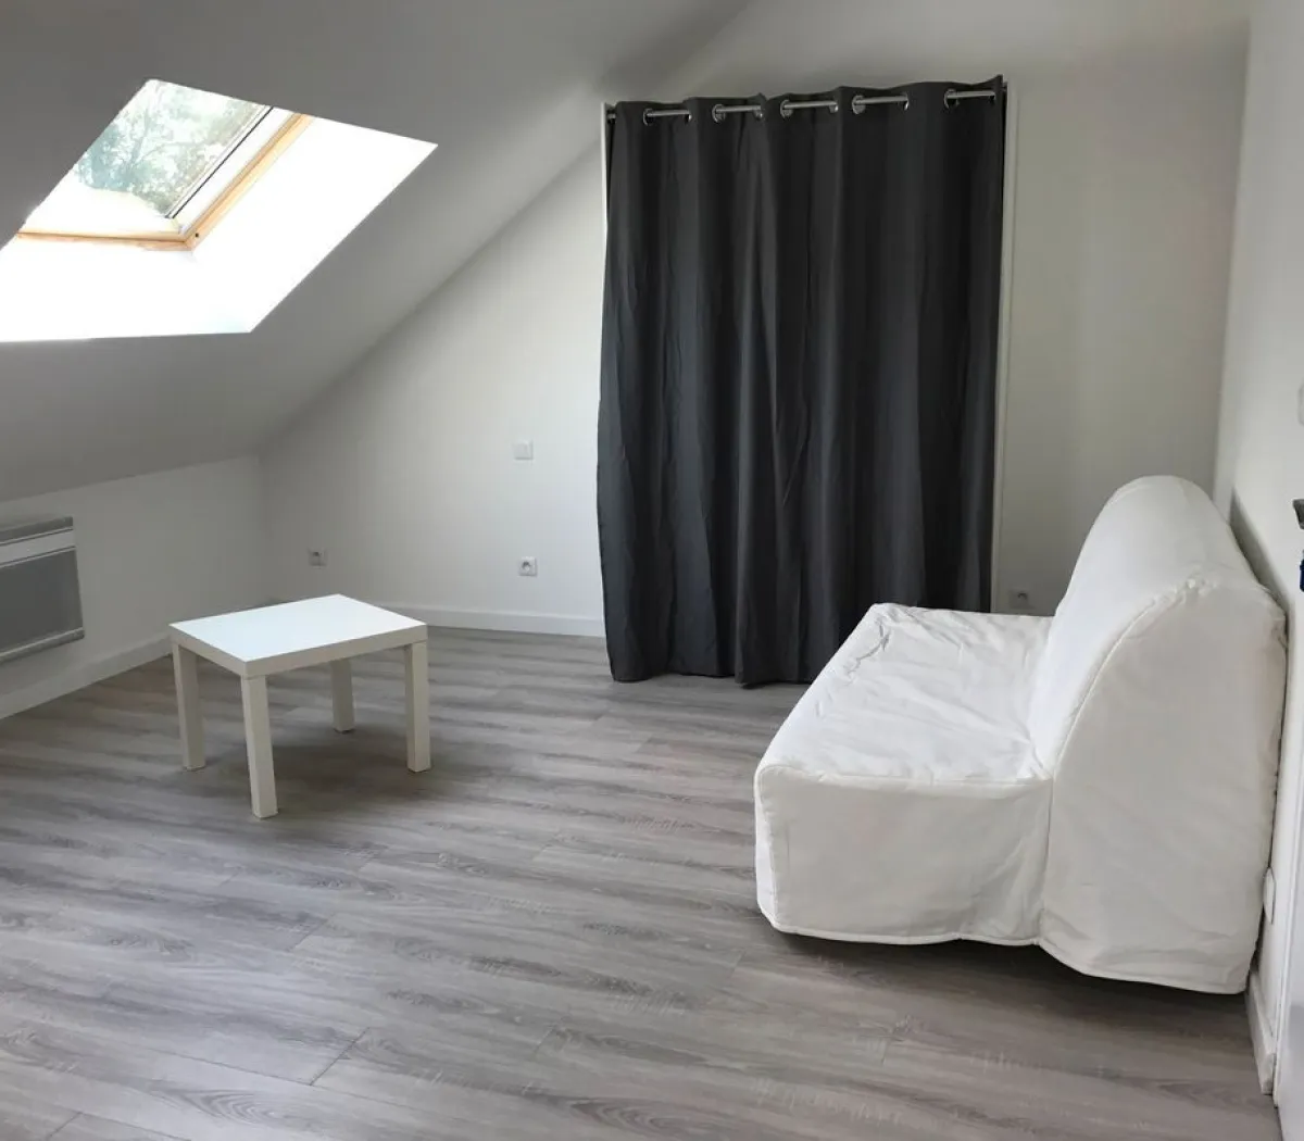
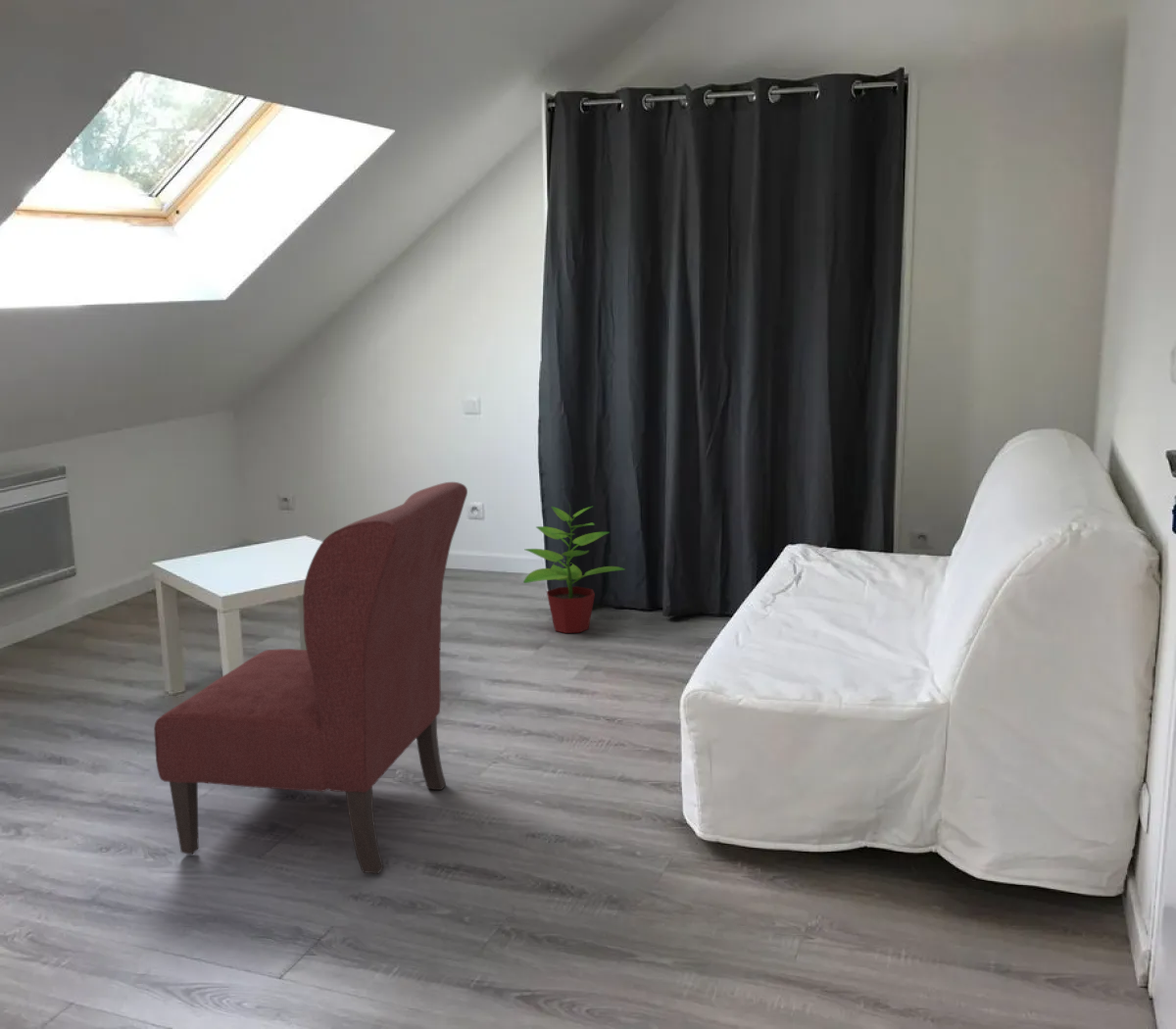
+ chair (322, 662)
+ potted plant (573, 565)
